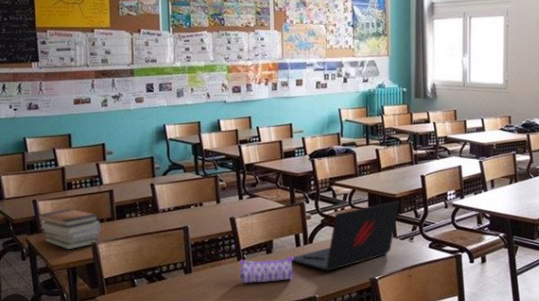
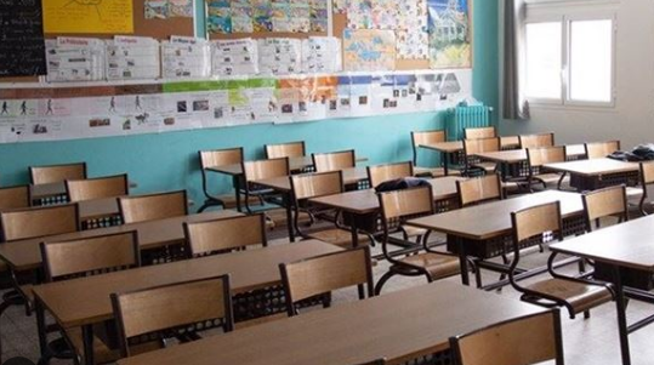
- book stack (69, 228)
- pencil case (266, 269)
- laptop (343, 231)
